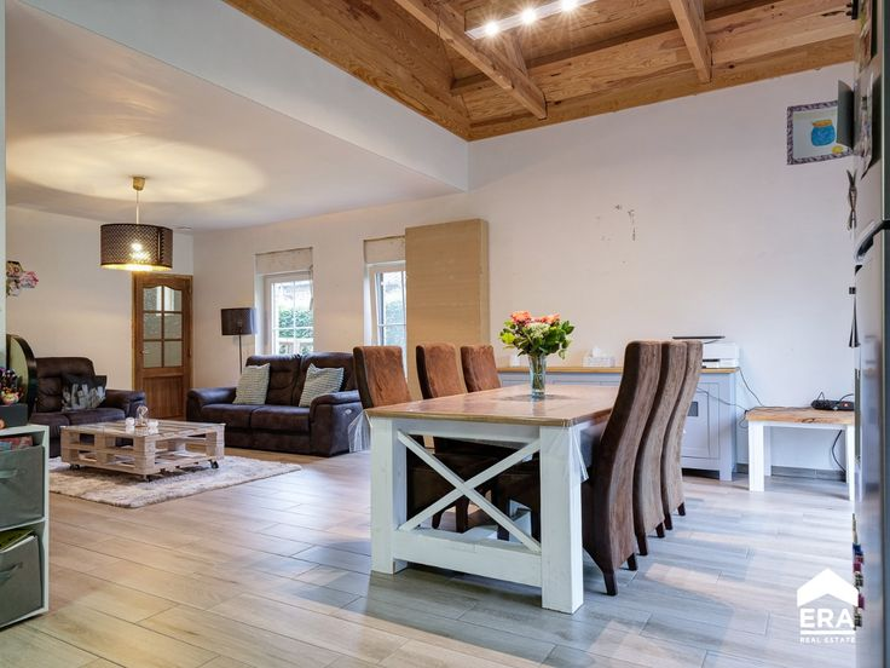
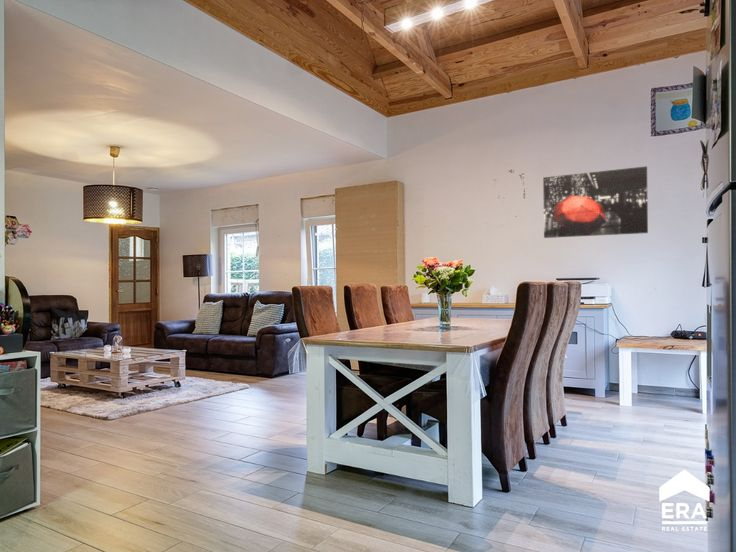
+ wall art (593, 204)
